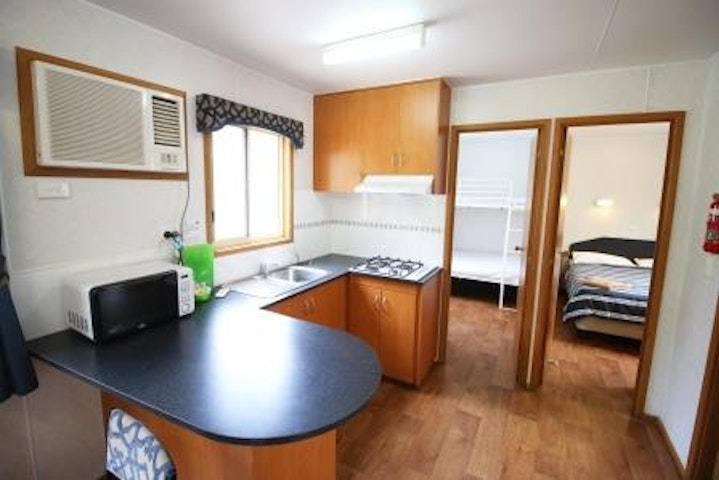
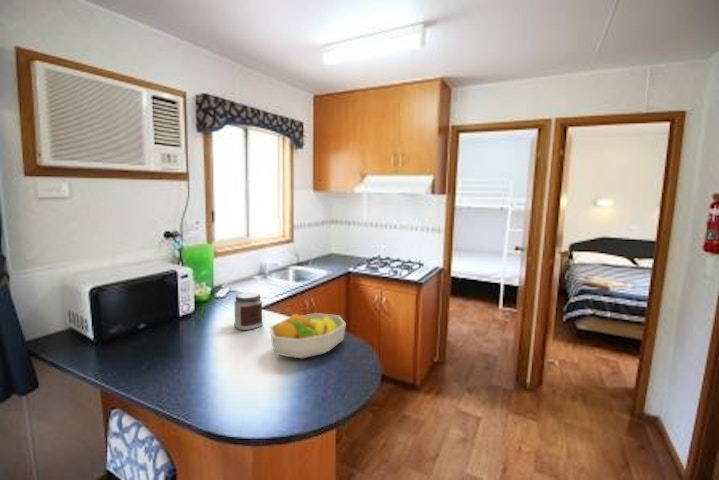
+ jar (248, 310)
+ fruit bowl (308, 331)
